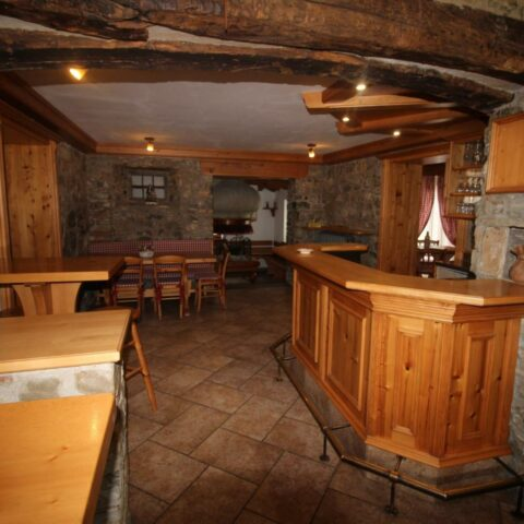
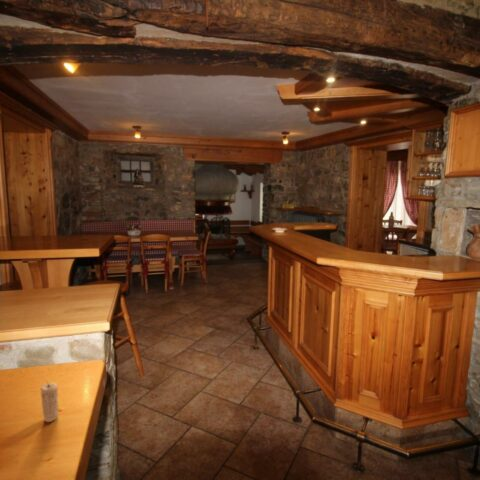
+ candle (50, 398)
